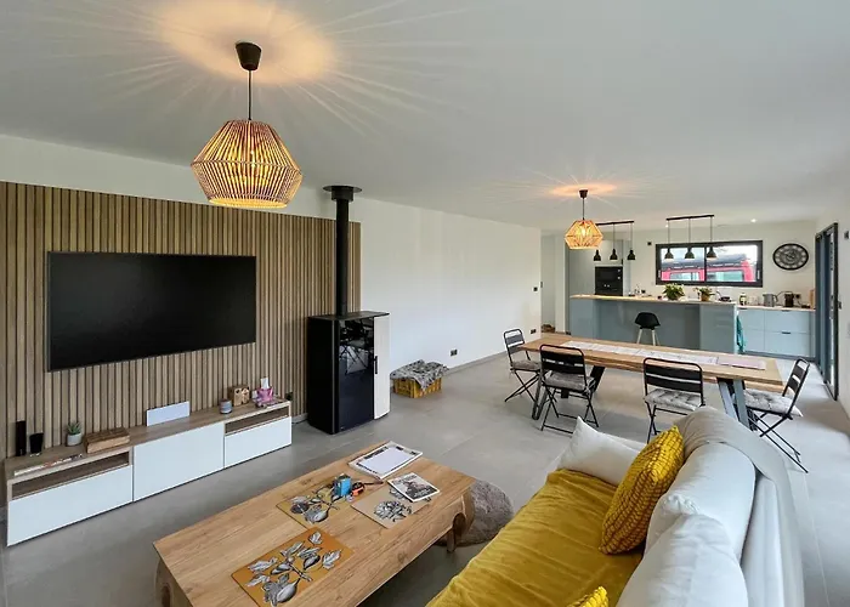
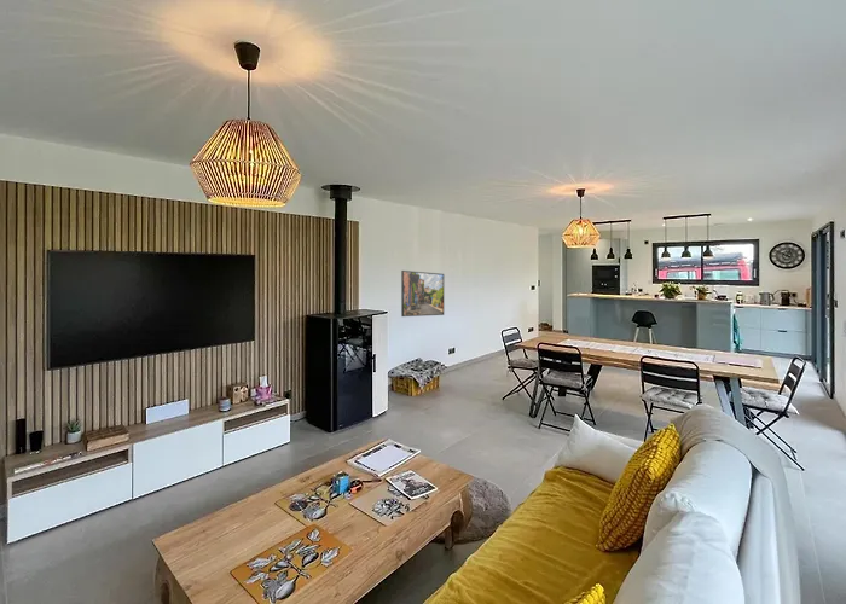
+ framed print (423, 294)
